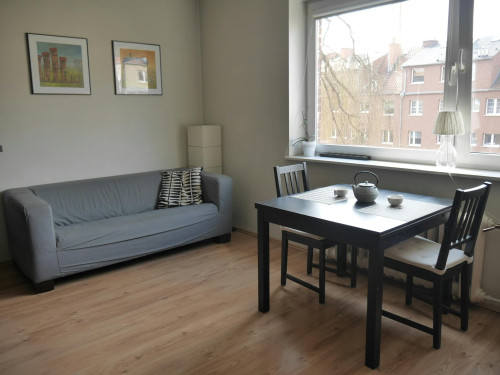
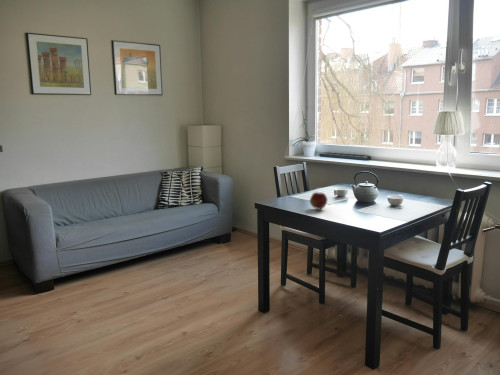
+ fruit (317, 200)
